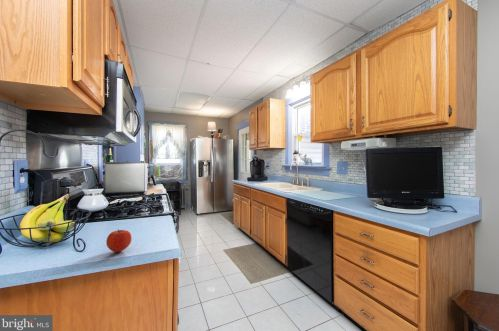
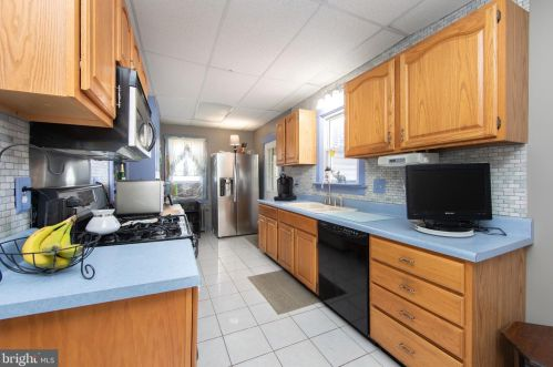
- apple (119, 240)
